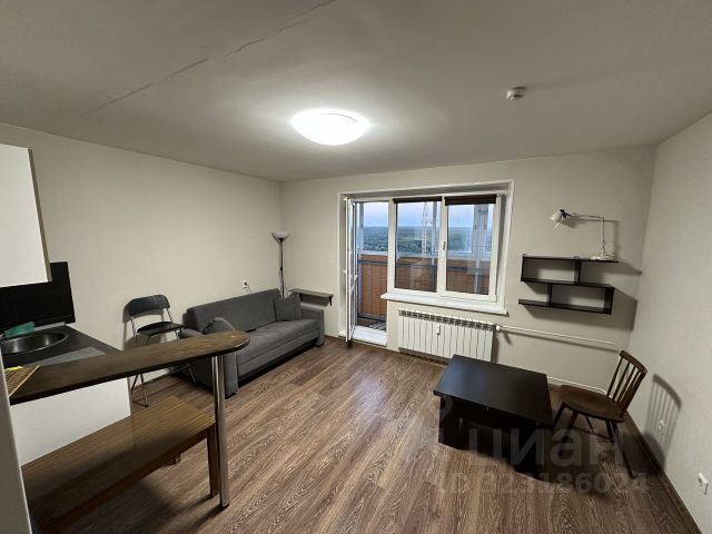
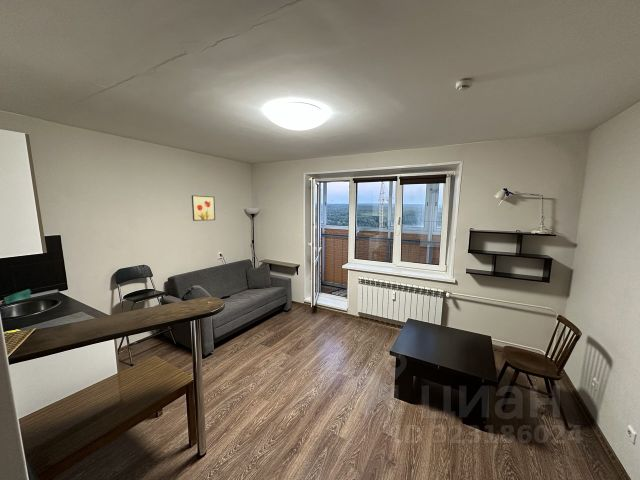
+ wall art (203, 208)
